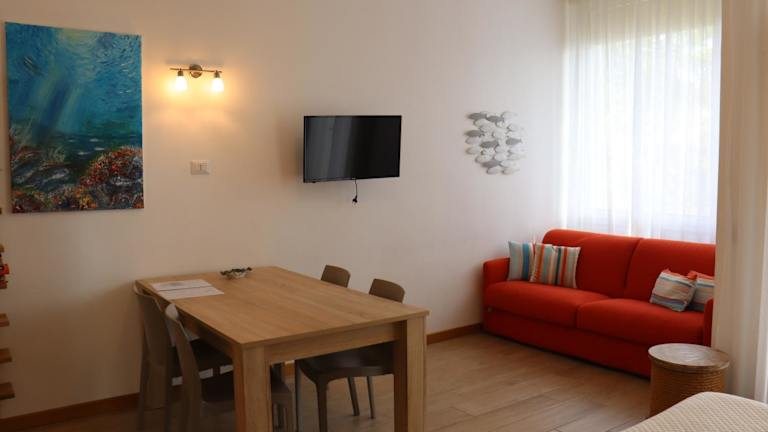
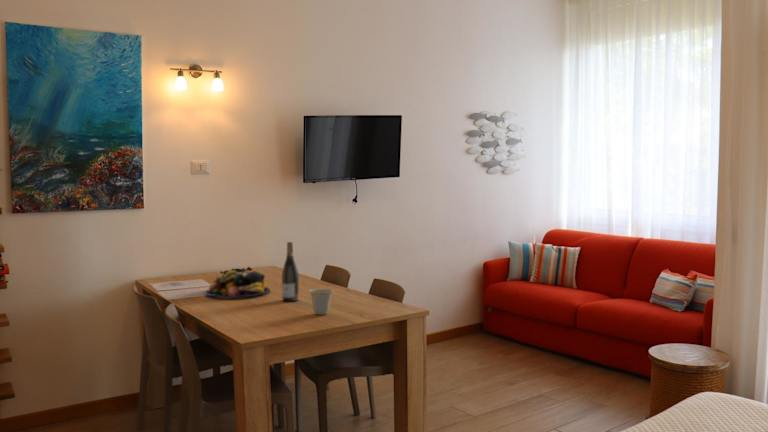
+ wine bottle (290, 271)
+ cup (321, 301)
+ fruit bowl (237, 281)
